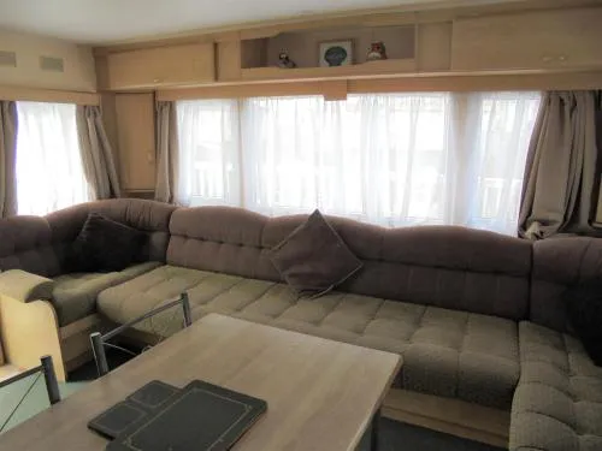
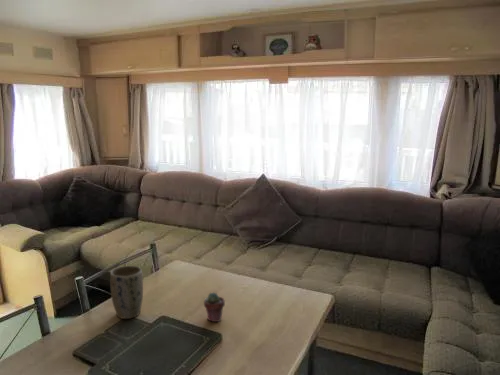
+ plant pot (127, 292)
+ potted succulent (214, 305)
